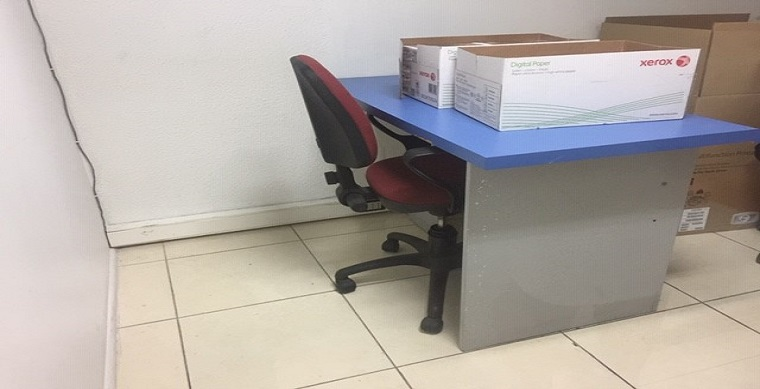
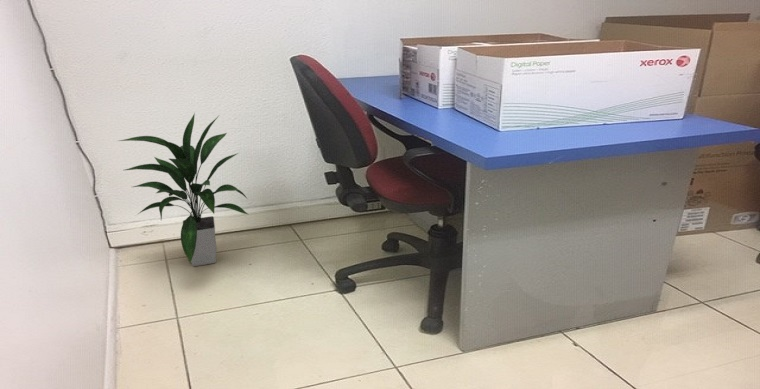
+ indoor plant (190, 193)
